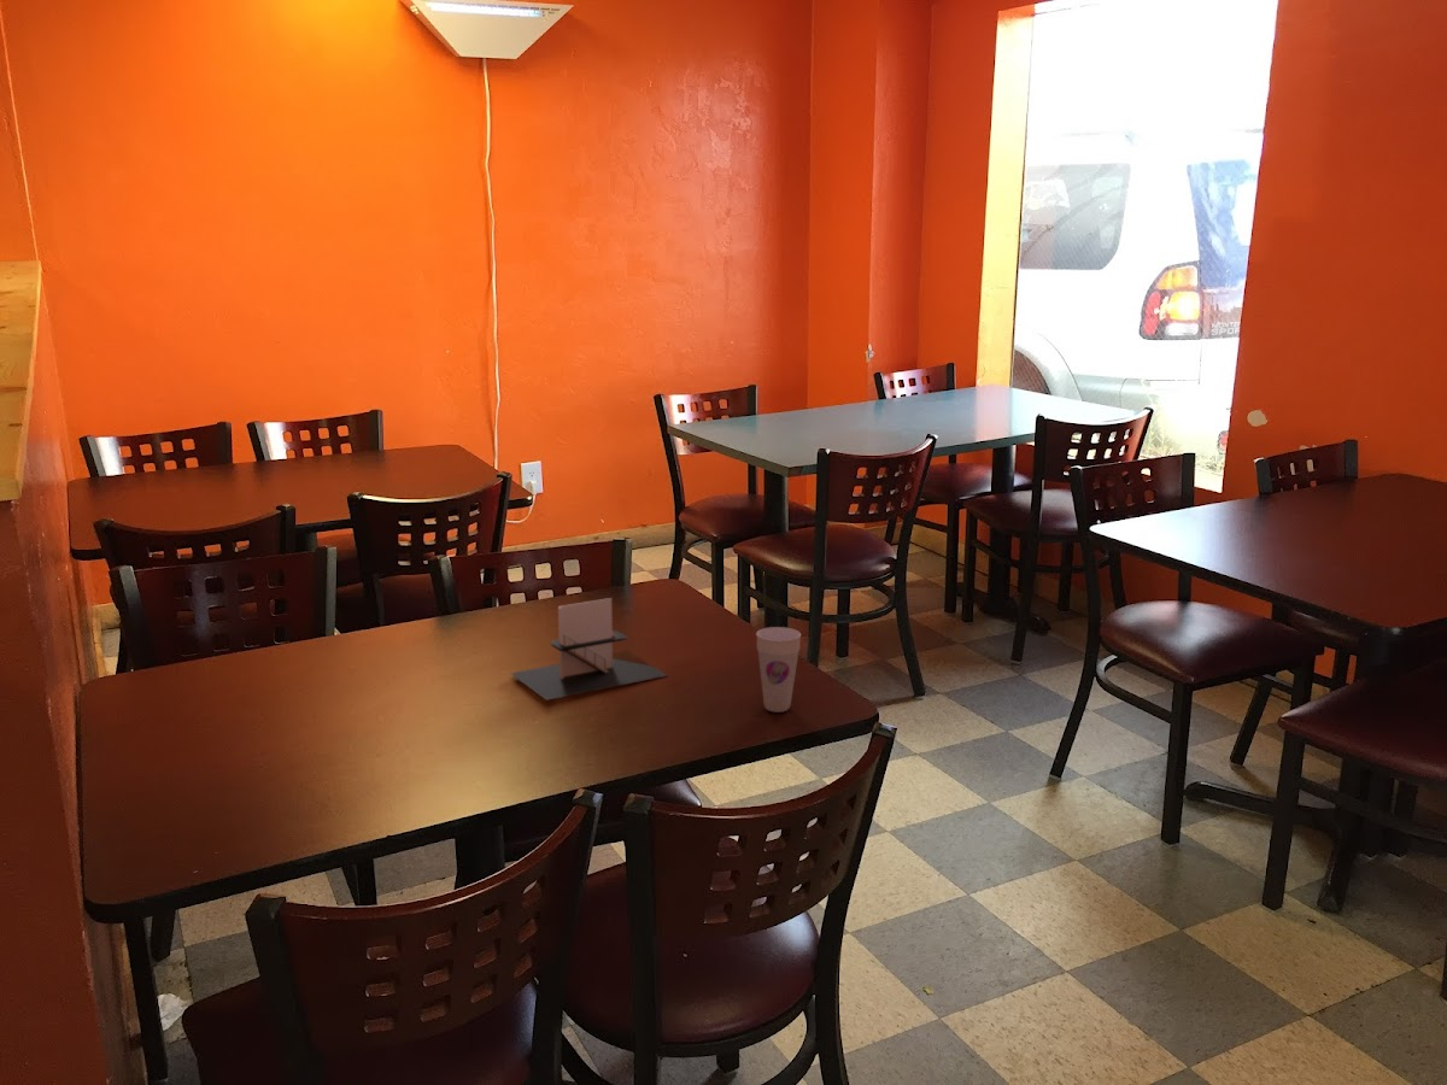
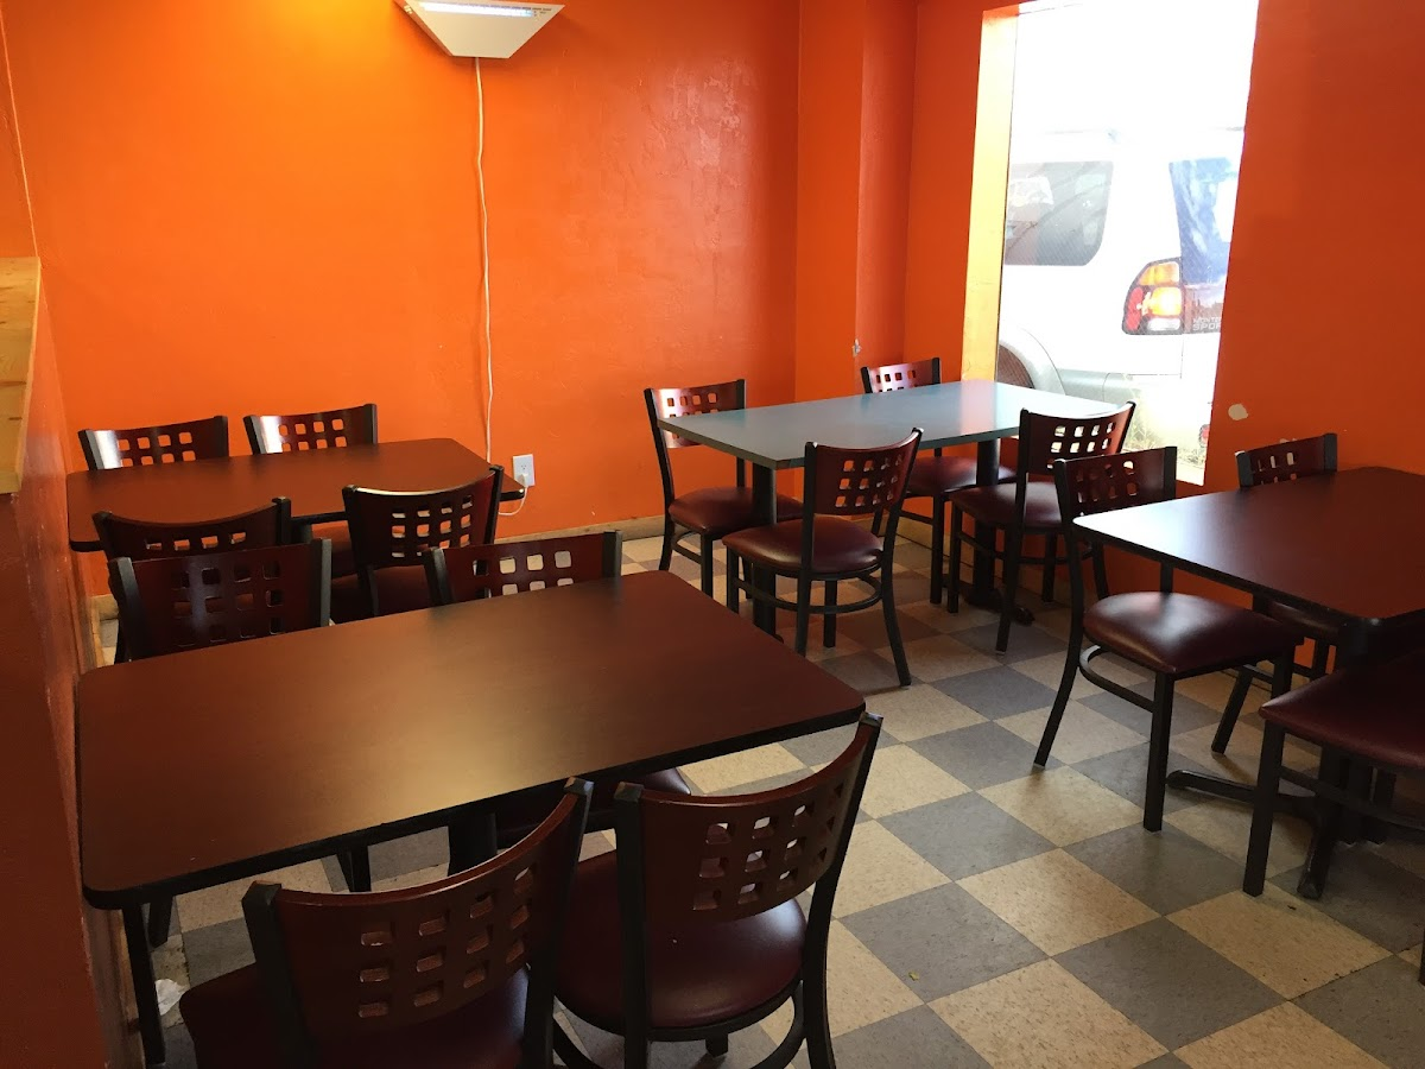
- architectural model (587, 640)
- cup (778, 670)
